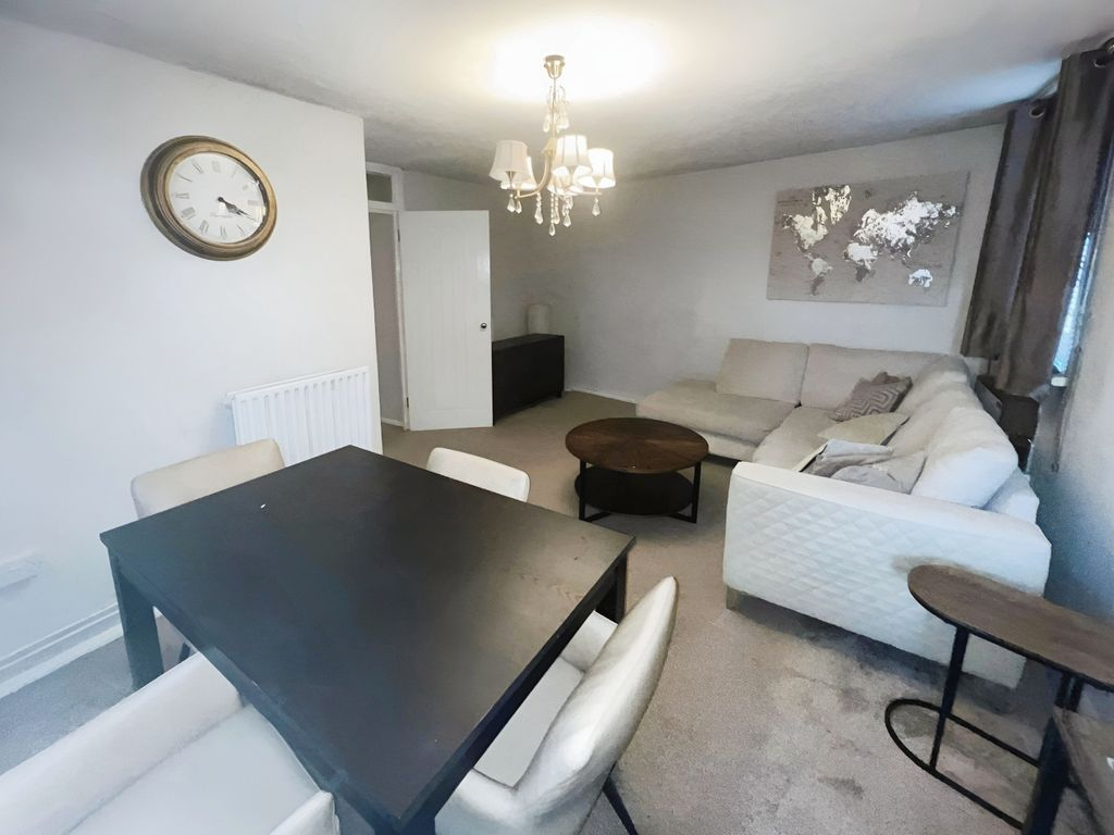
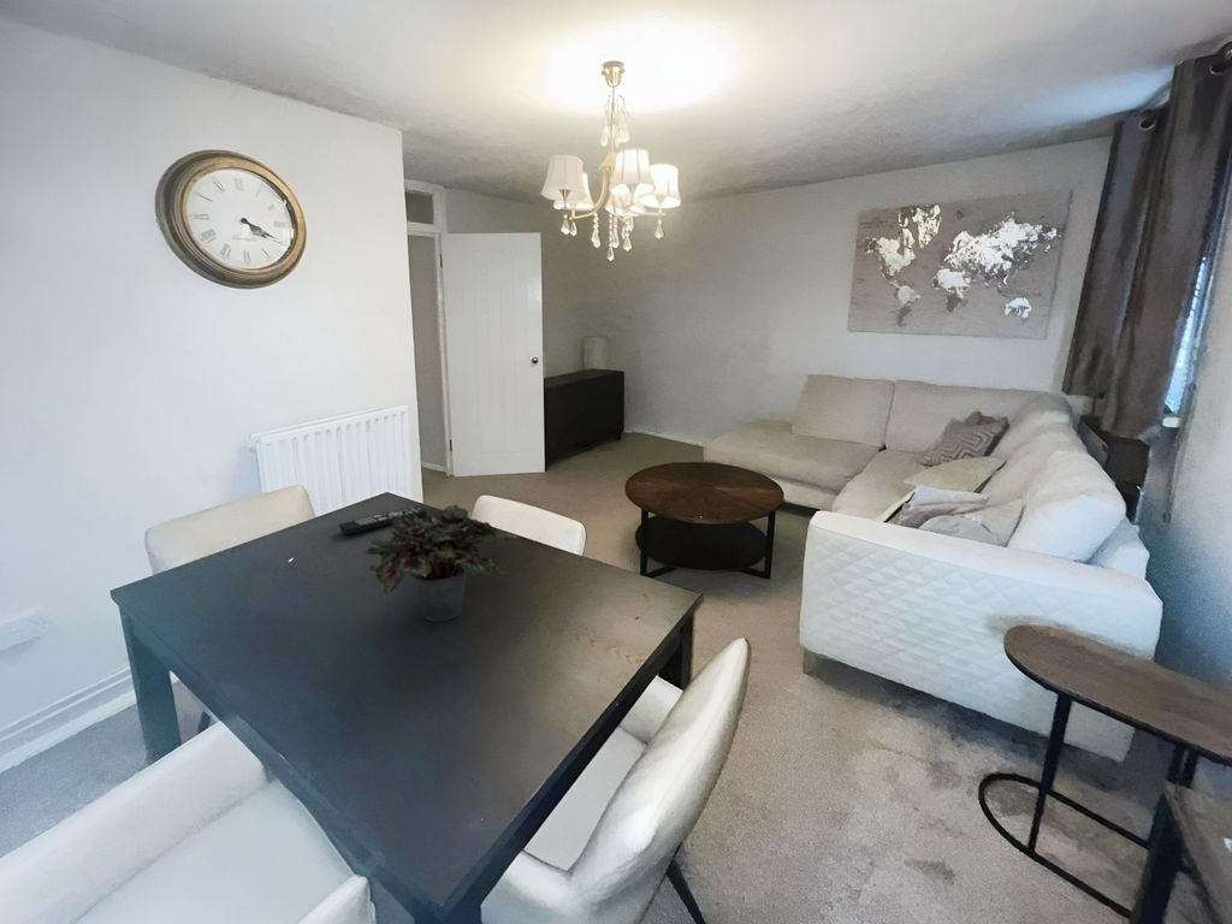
+ remote control (385, 520)
+ potted plant (443, 564)
